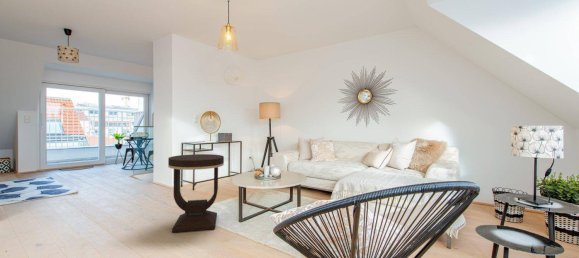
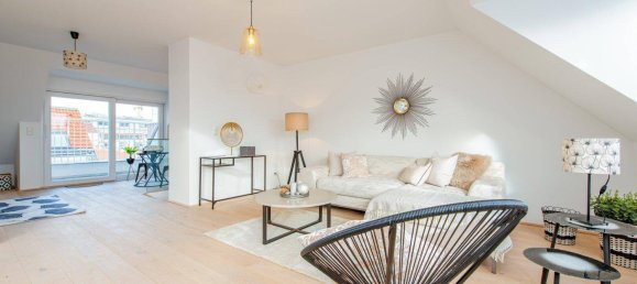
- side table (196, 200)
